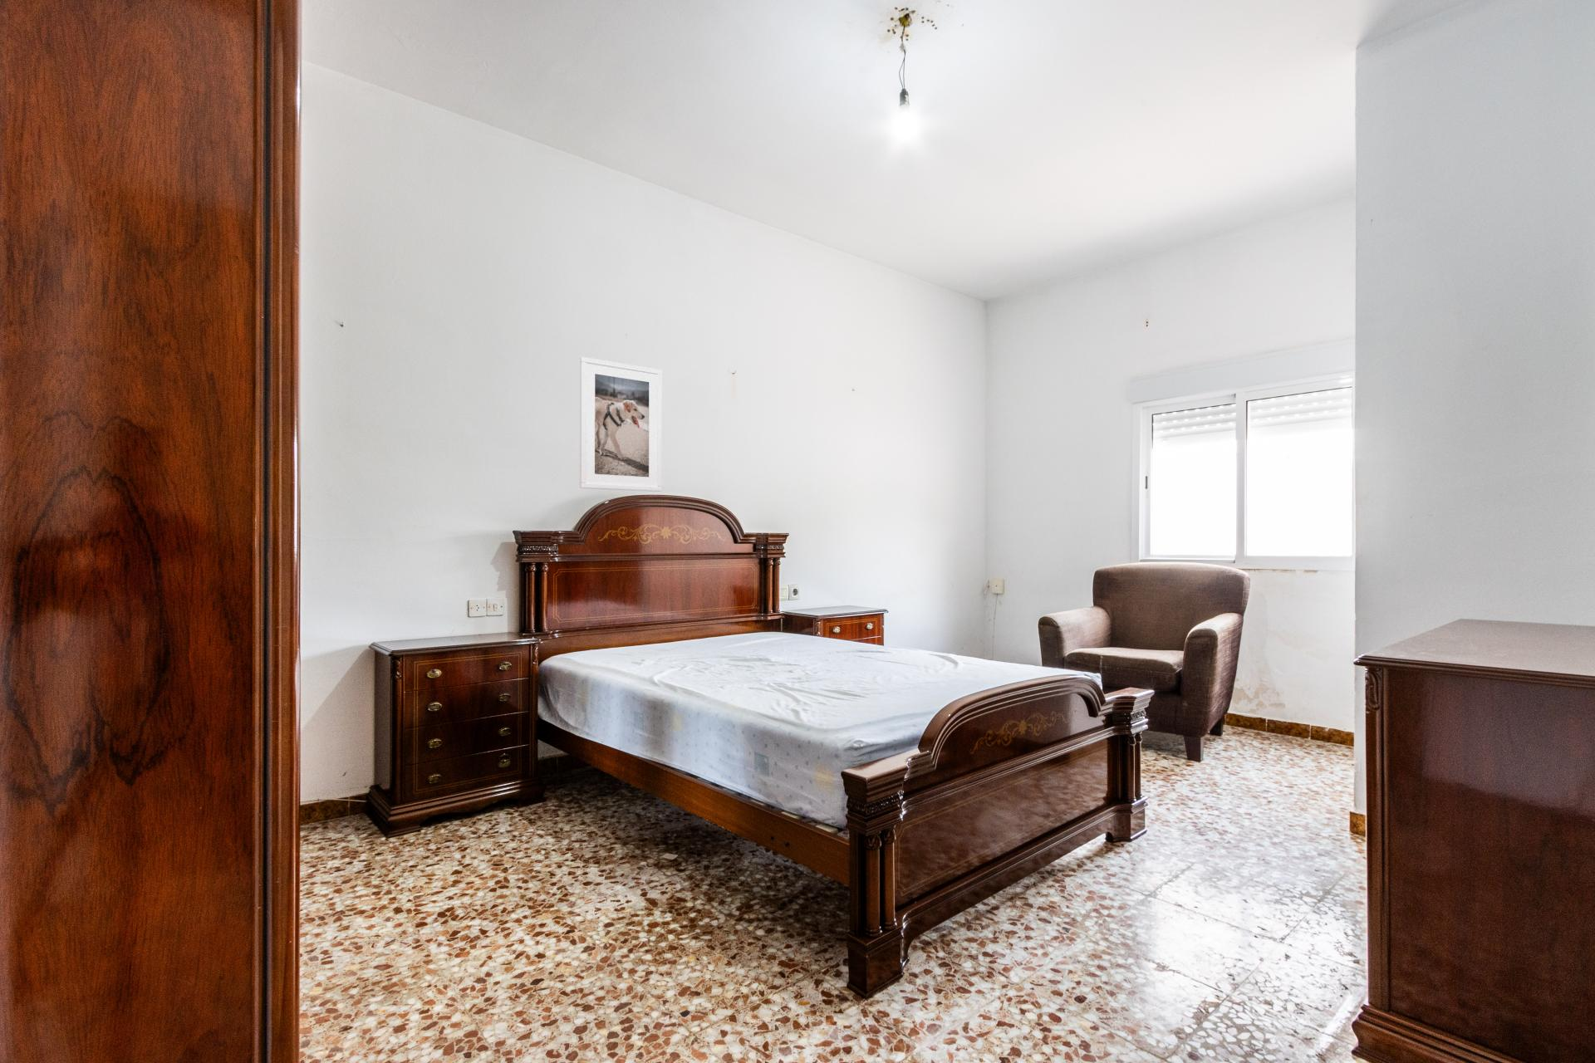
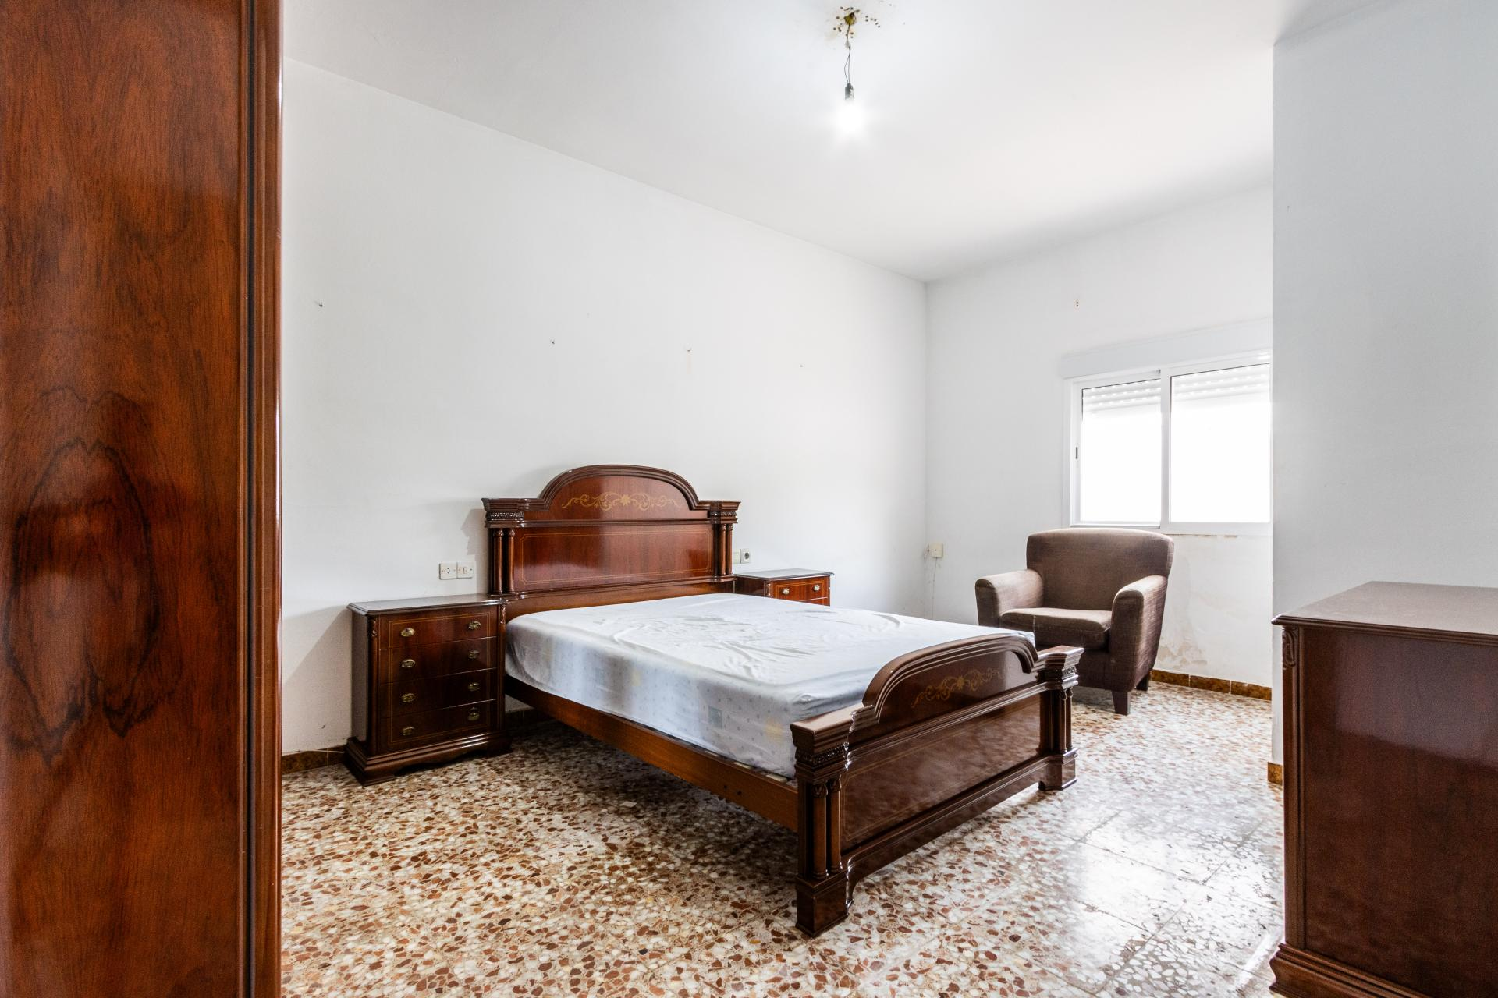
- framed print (622, 427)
